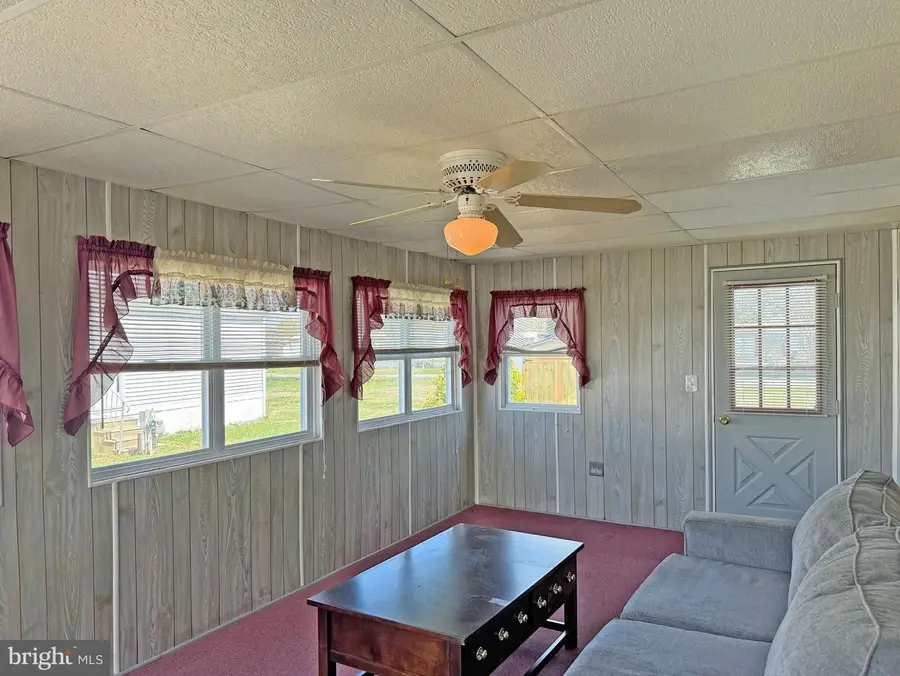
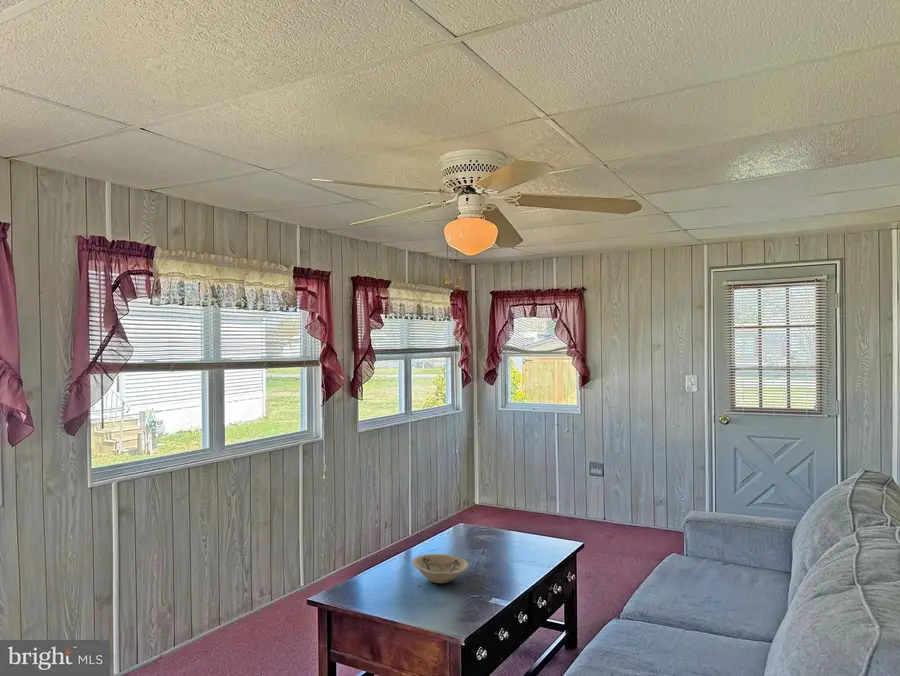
+ bowl (440, 570)
